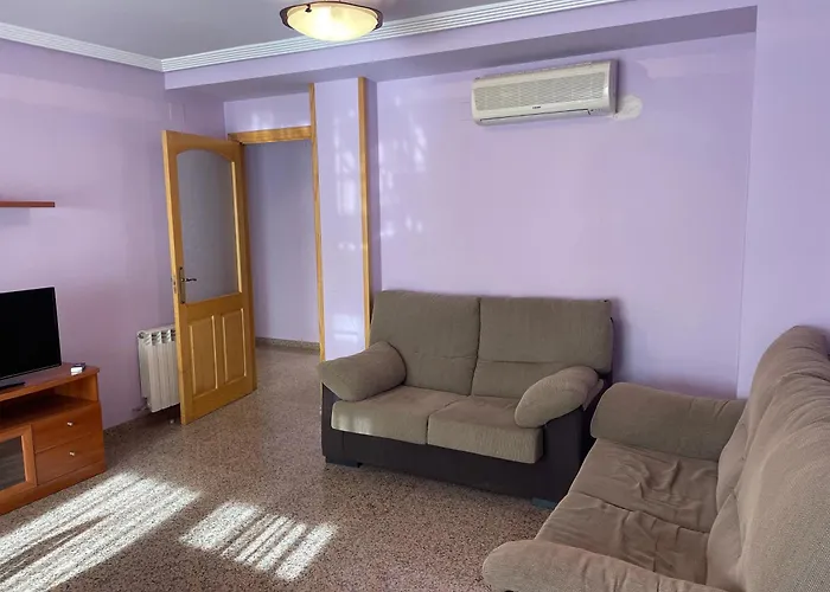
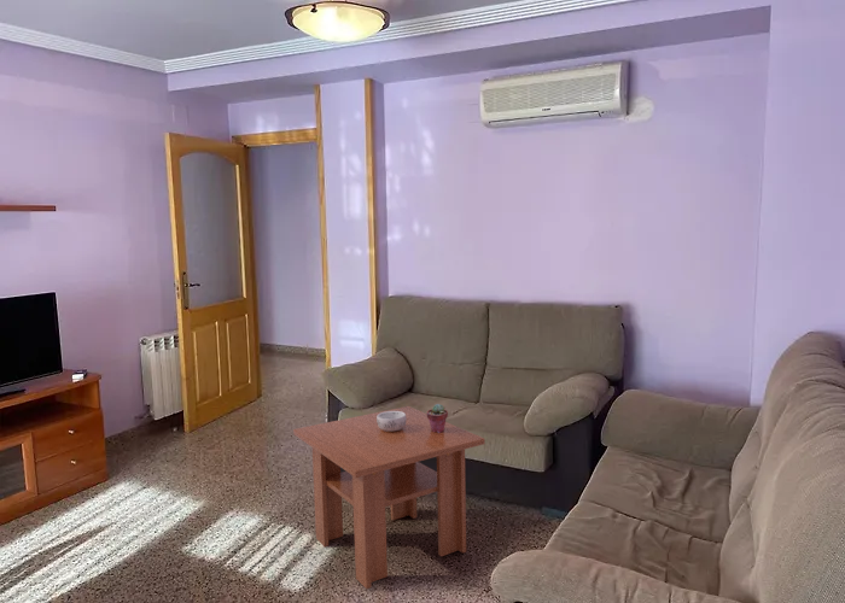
+ coffee table (387, 490)
+ decorative bowl (390, 421)
+ potted succulent (437, 416)
